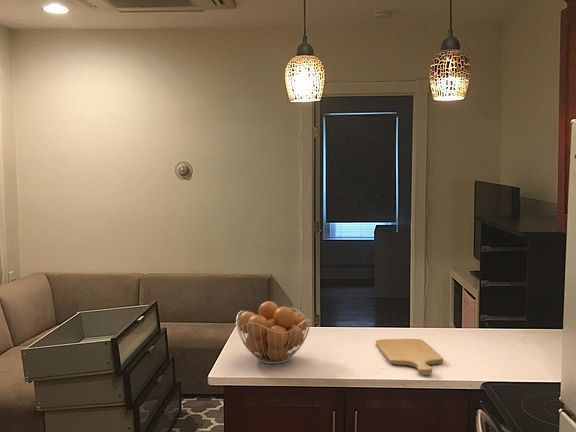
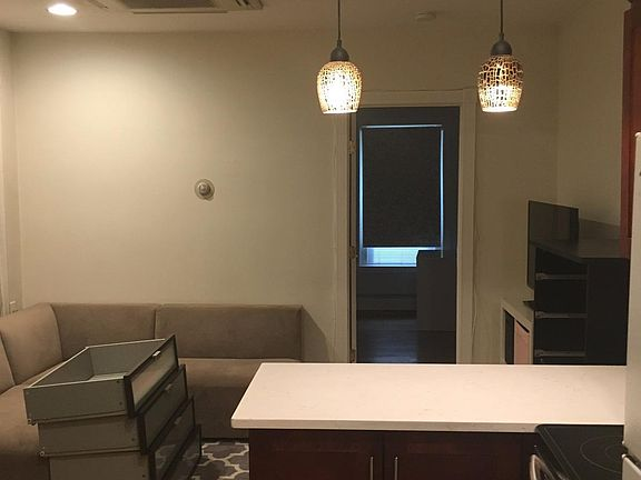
- fruit basket (273, 331)
- chopping board (411, 355)
